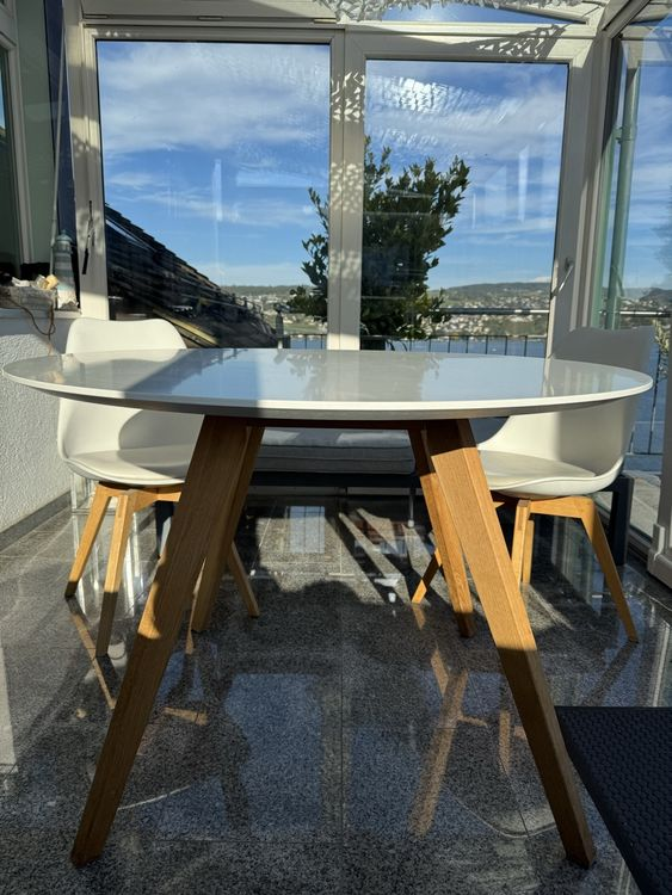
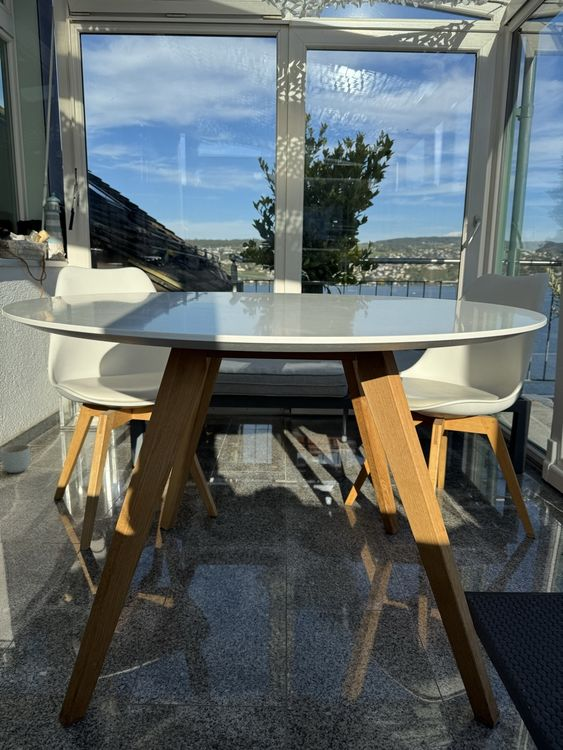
+ planter (15, 459)
